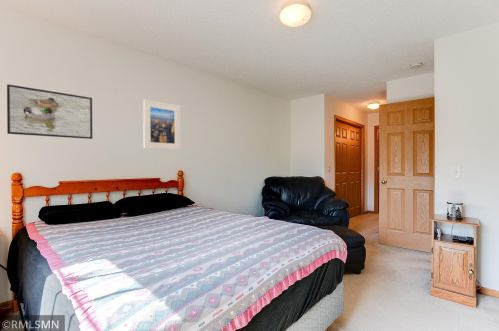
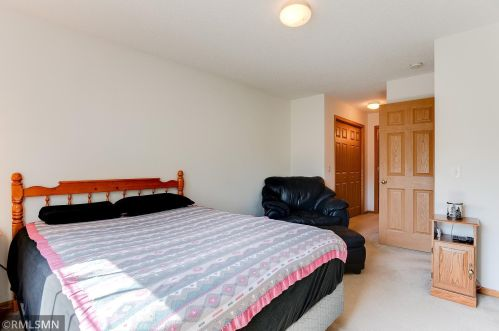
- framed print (162, 126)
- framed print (53, 114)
